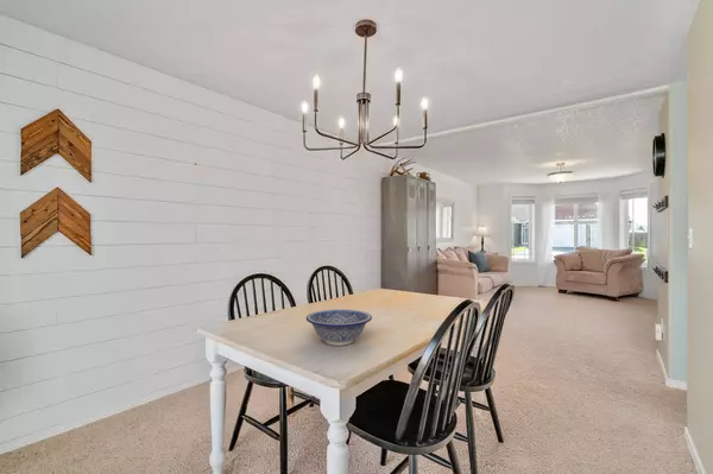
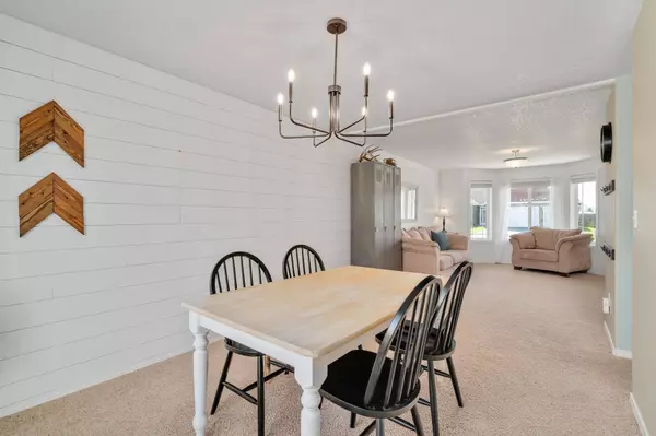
- decorative bowl (339, 328)
